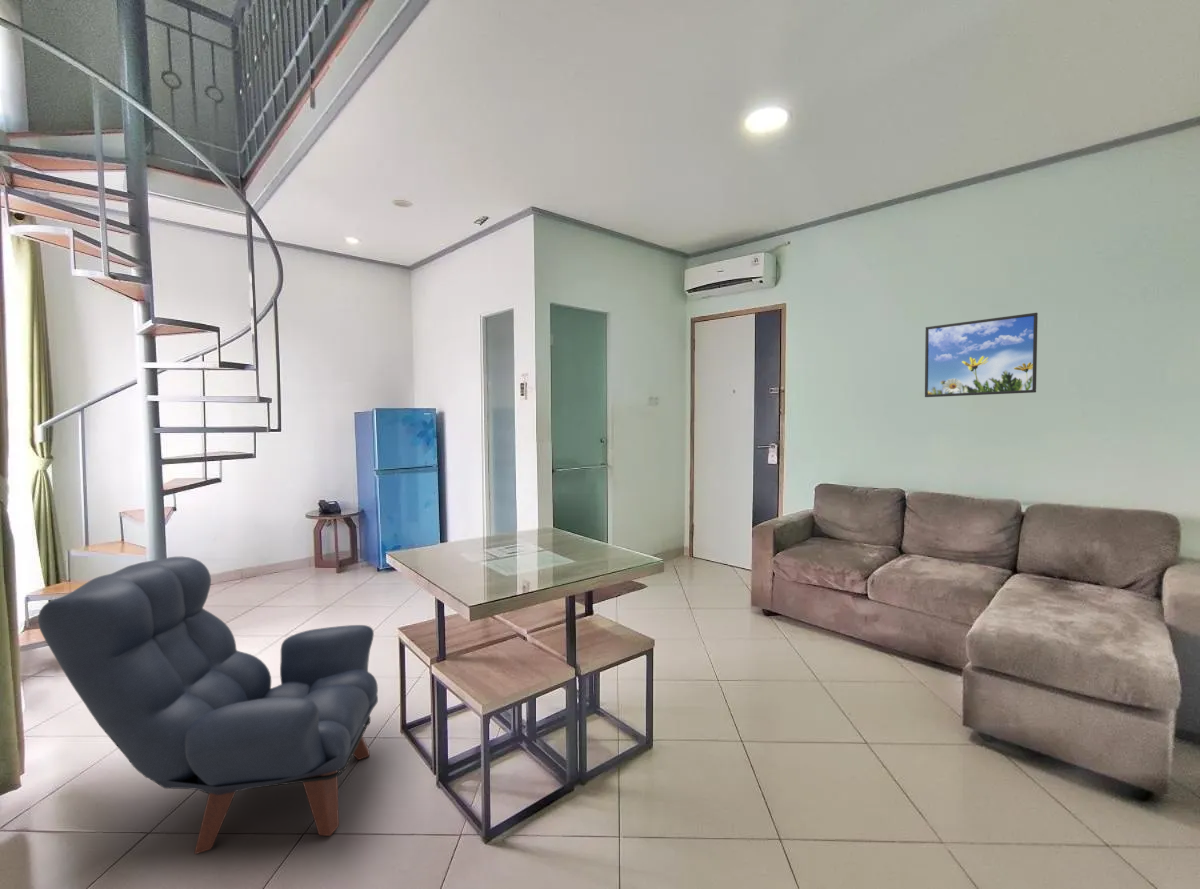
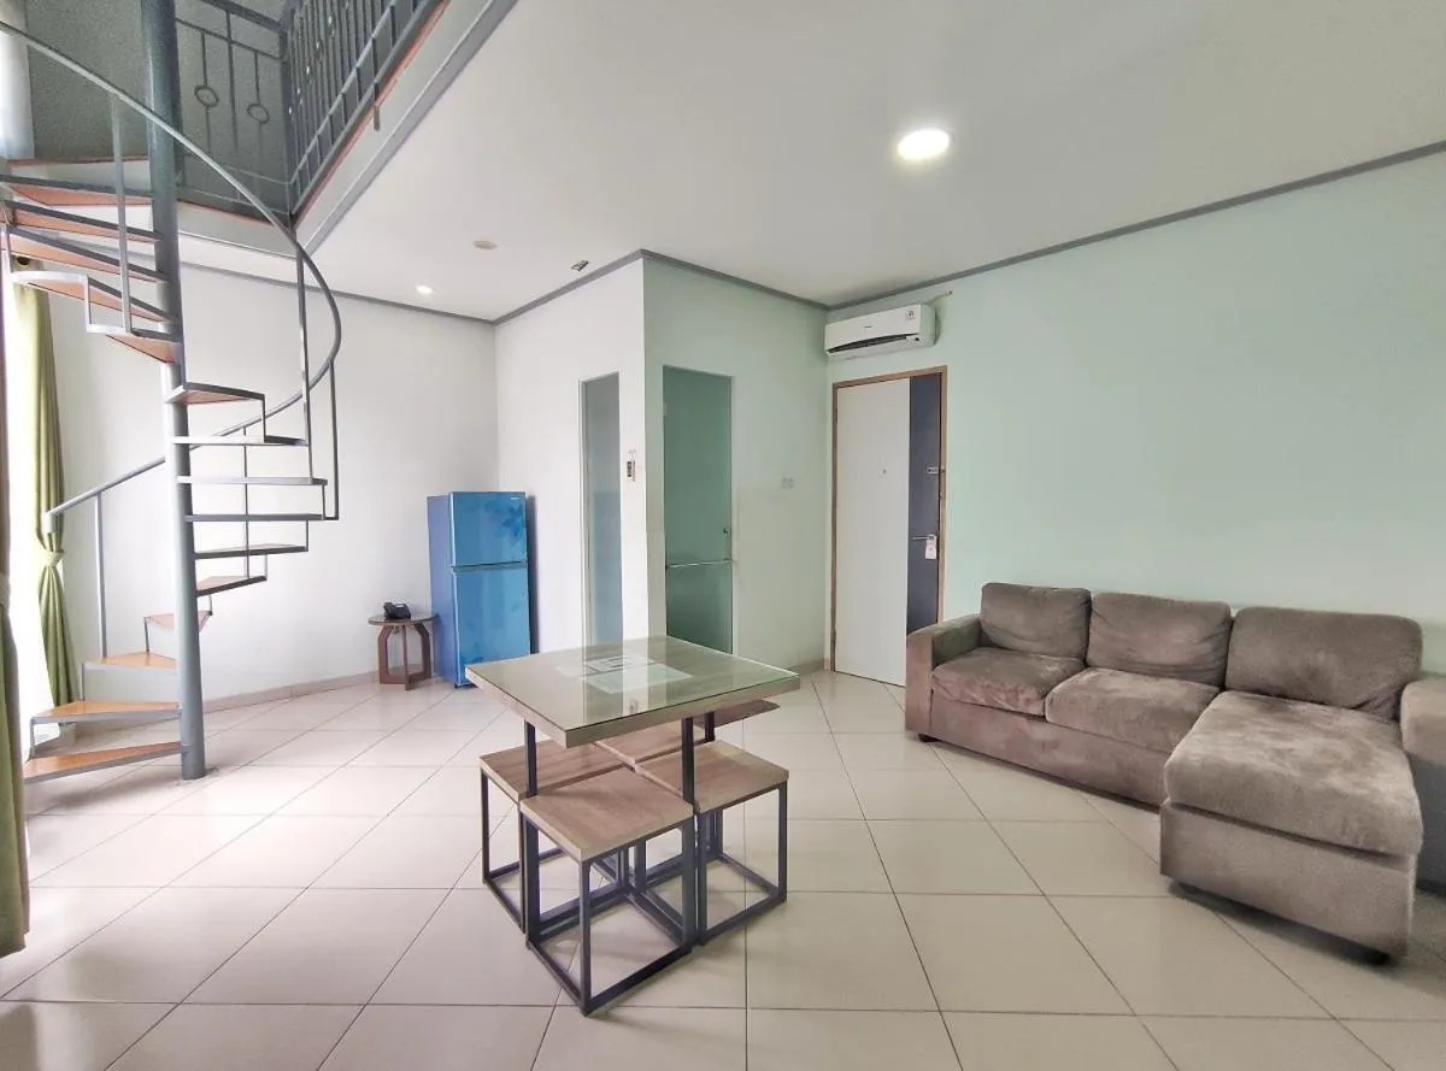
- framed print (977, 357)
- armchair (236, 684)
